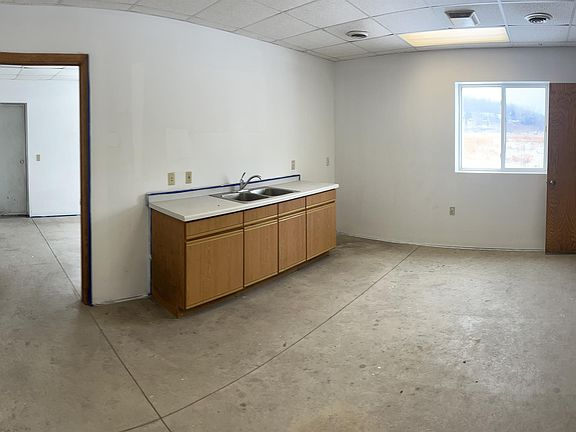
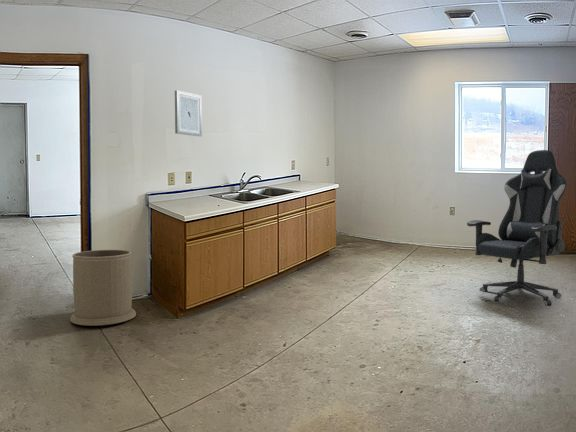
+ trash can (103, 285)
+ wall art (188, 114)
+ chair (519, 224)
